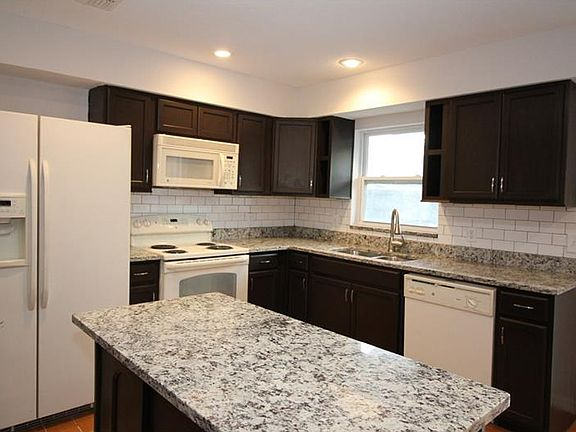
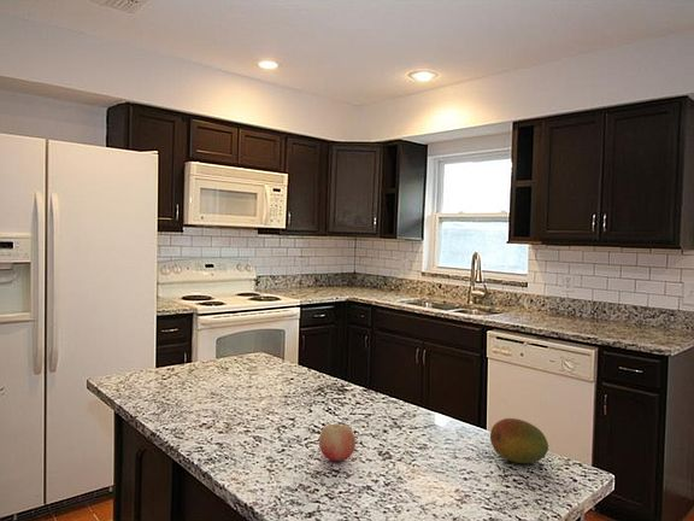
+ fruit (519, 439)
+ fruit (336, 443)
